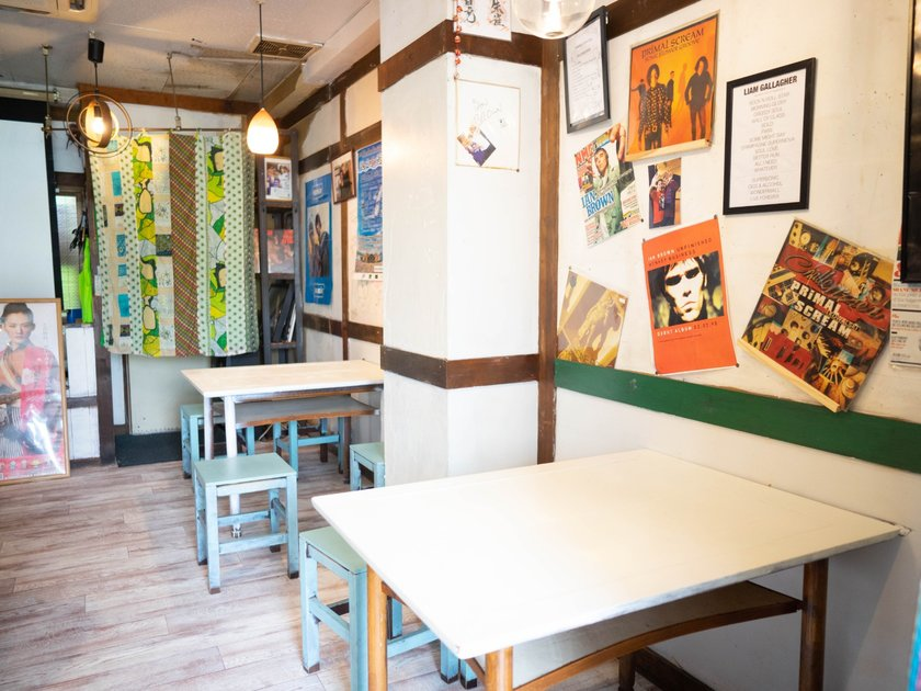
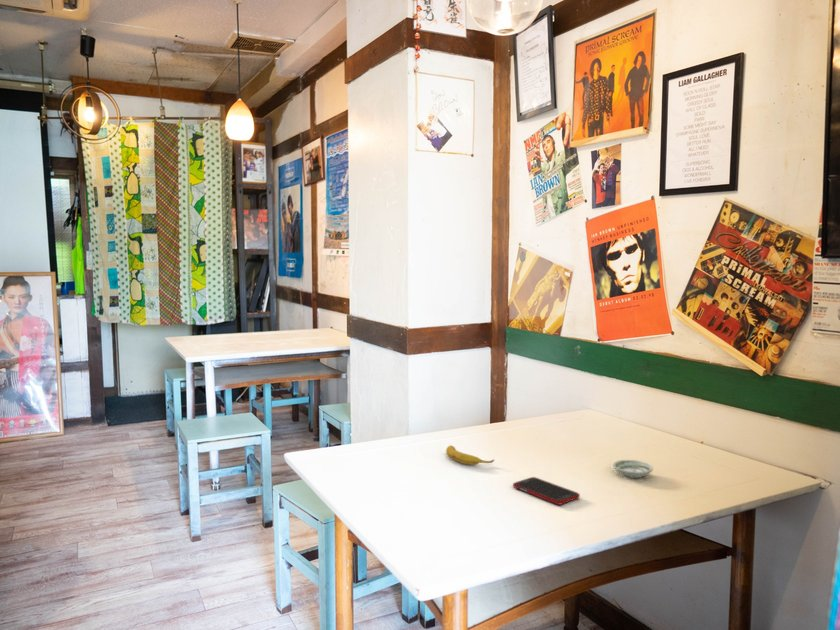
+ cell phone (545, 490)
+ banana (466, 454)
+ saucer (632, 470)
